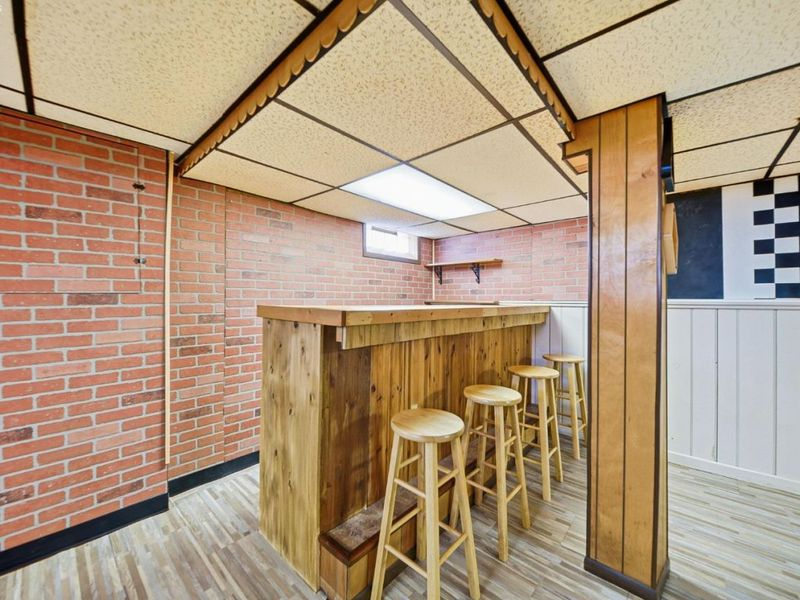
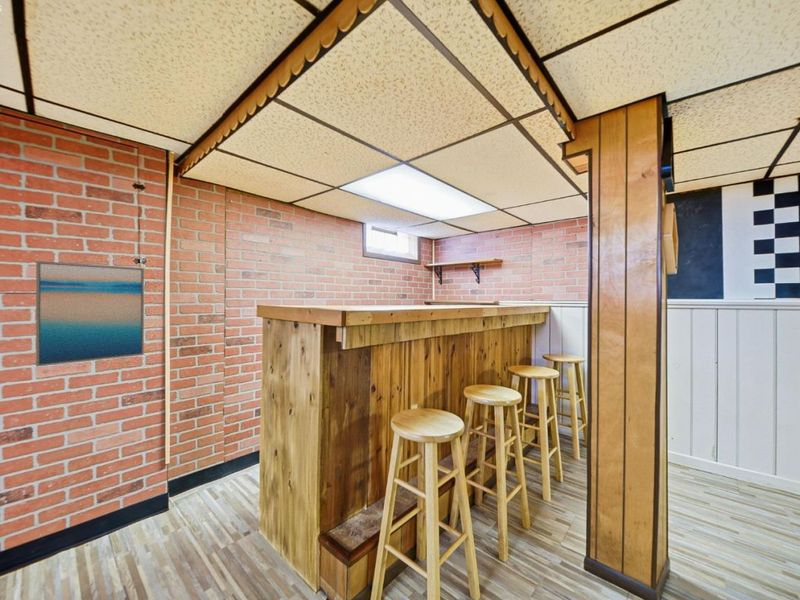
+ wall art (94, 312)
